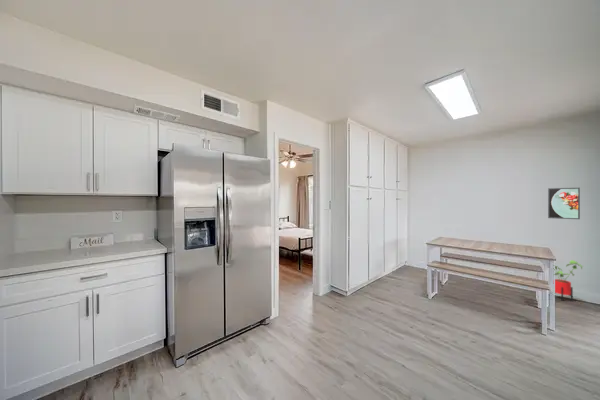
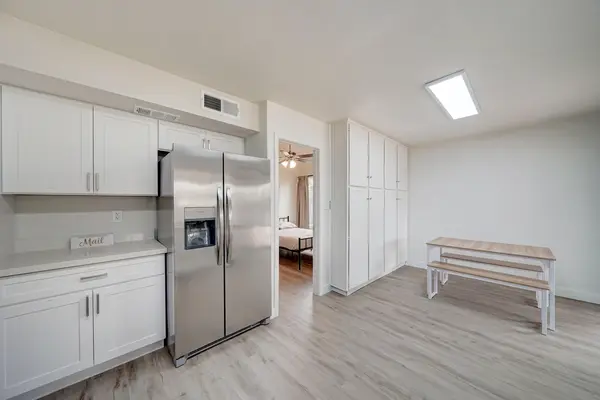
- house plant (565, 279)
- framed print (563, 203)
